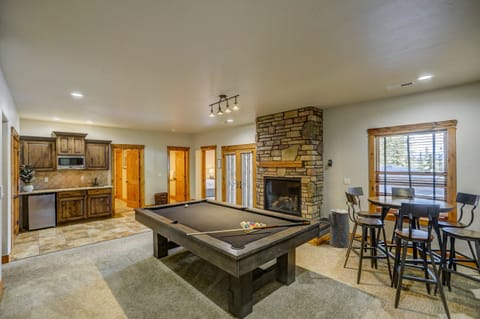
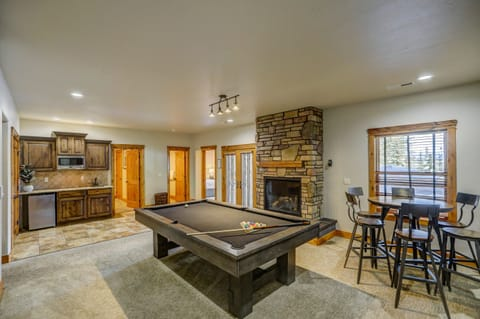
- trash can (339, 226)
